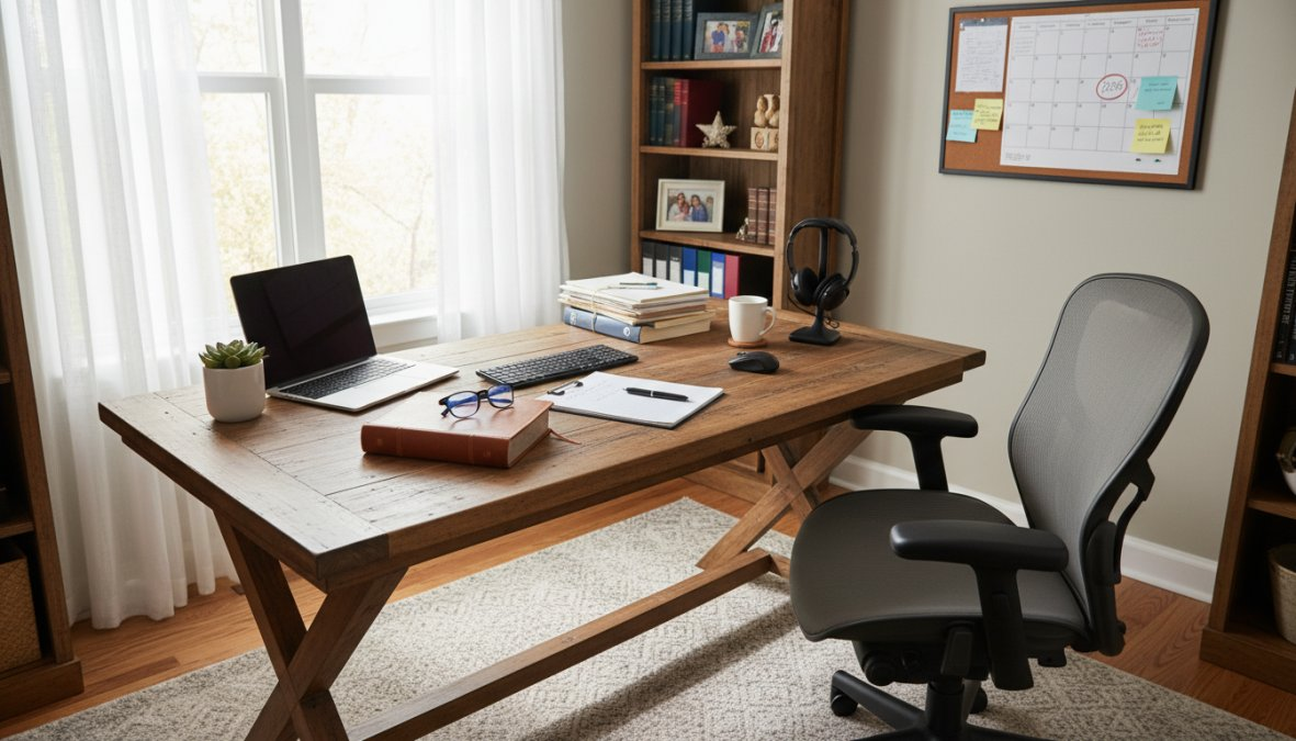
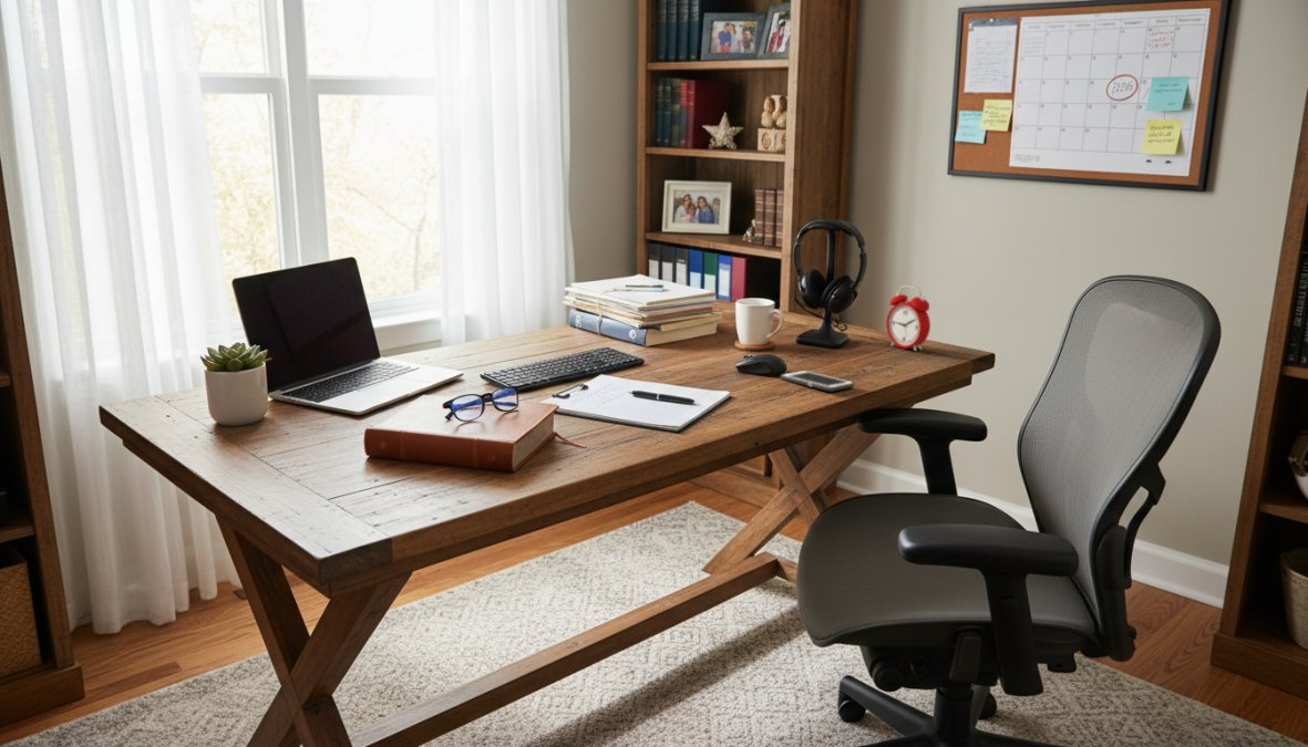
+ cell phone (816, 380)
+ alarm clock (908, 317)
